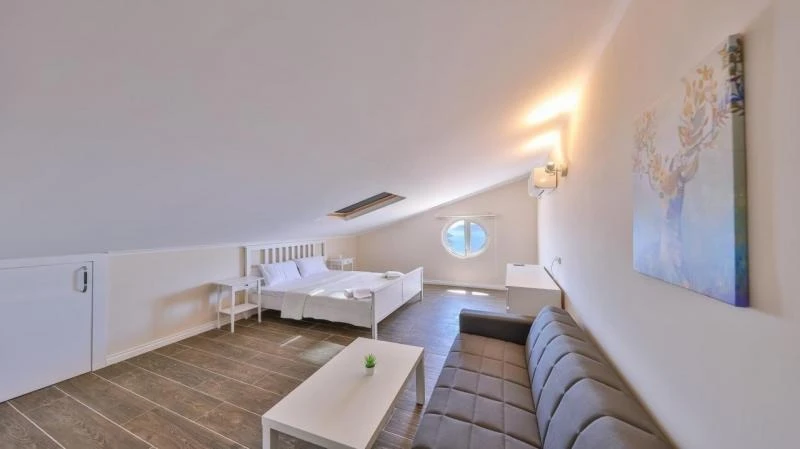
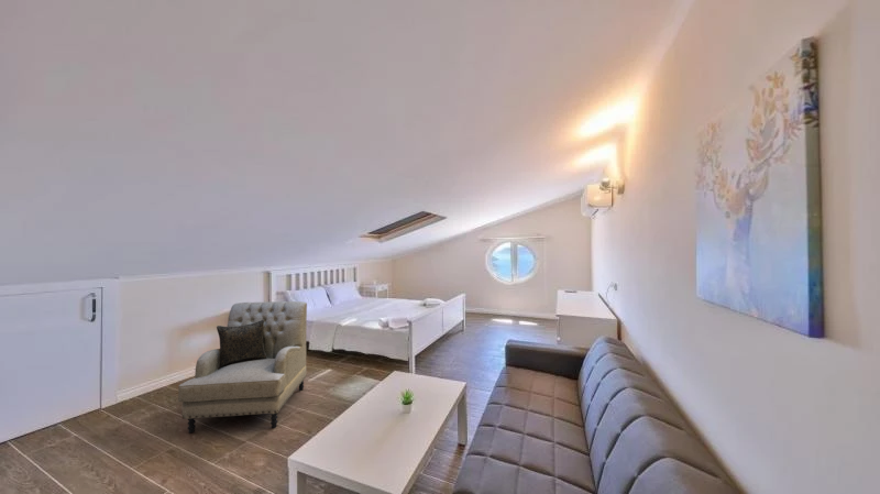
+ armchair (253, 358)
